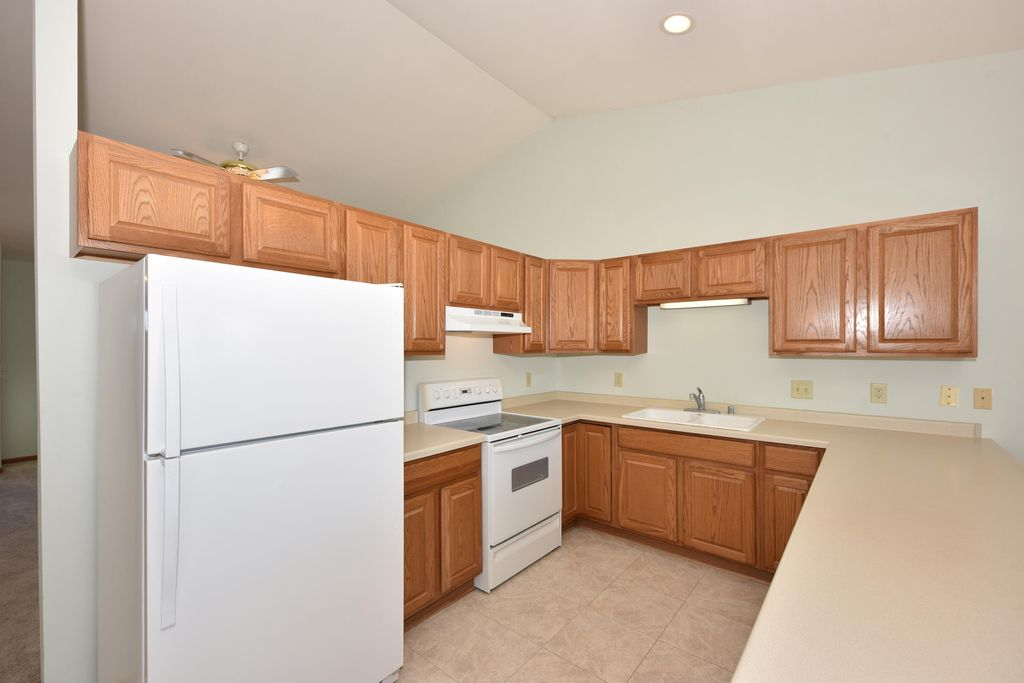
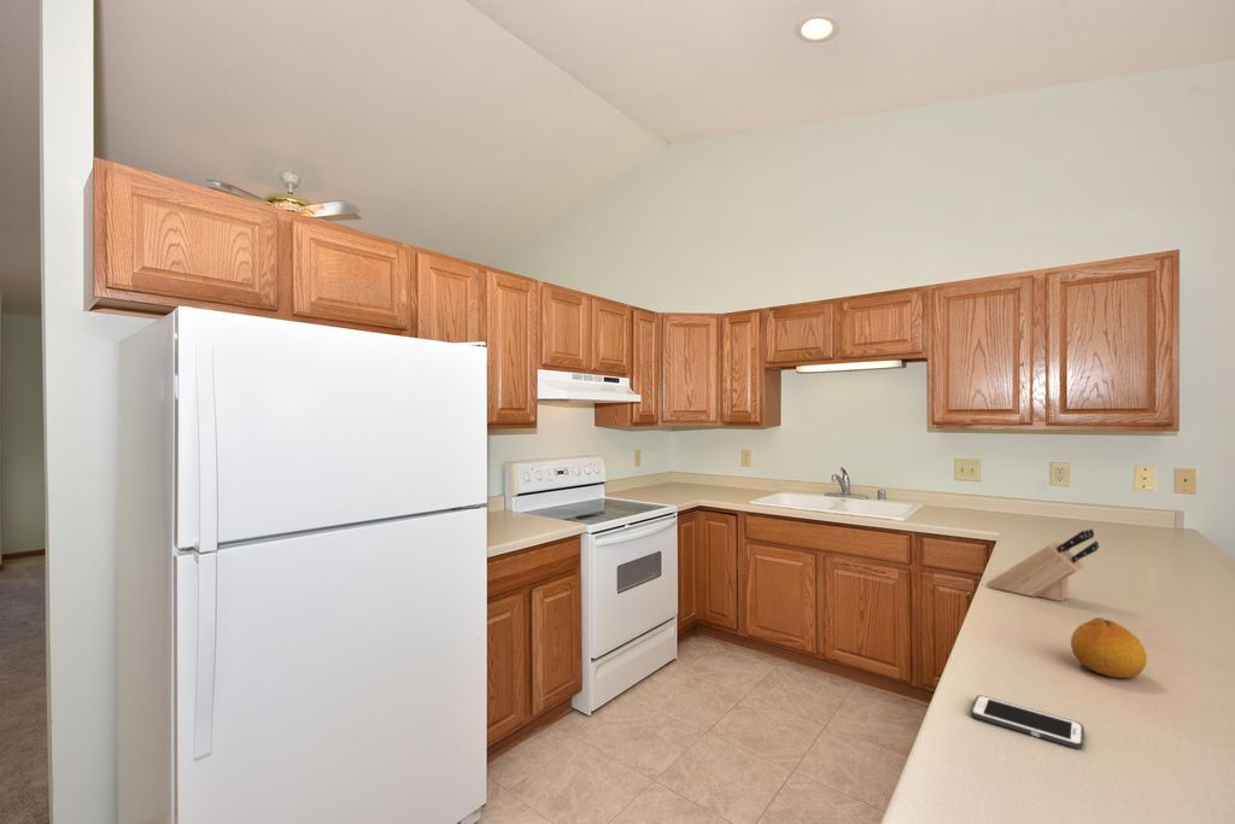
+ fruit (1106, 645)
+ knife block (1041, 559)
+ cell phone (1025, 720)
